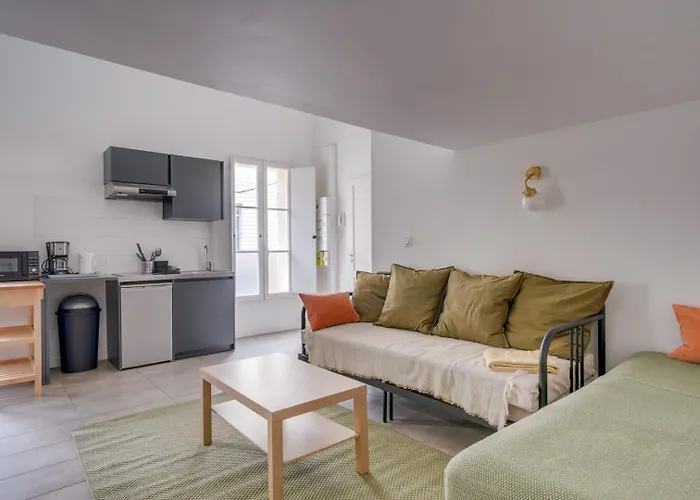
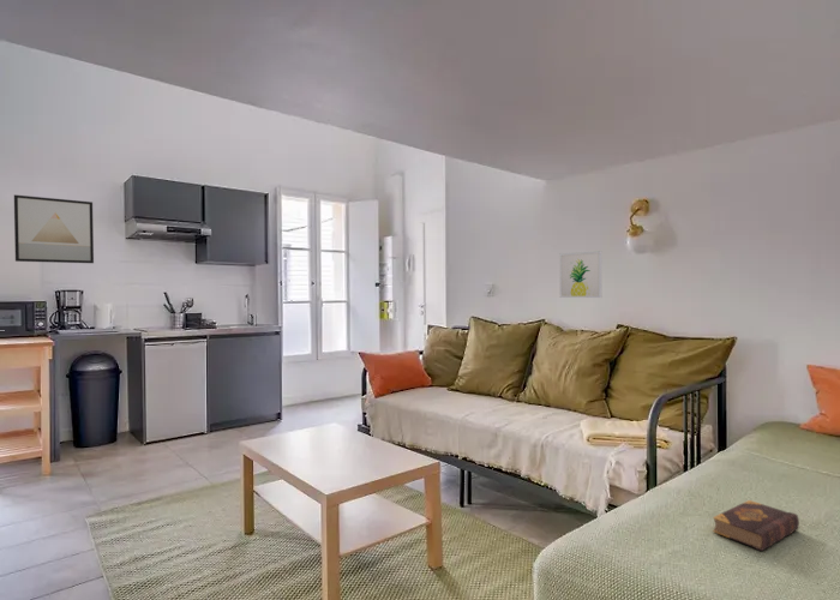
+ wall art (580, 275)
+ book (758, 522)
+ wall art (55, 230)
